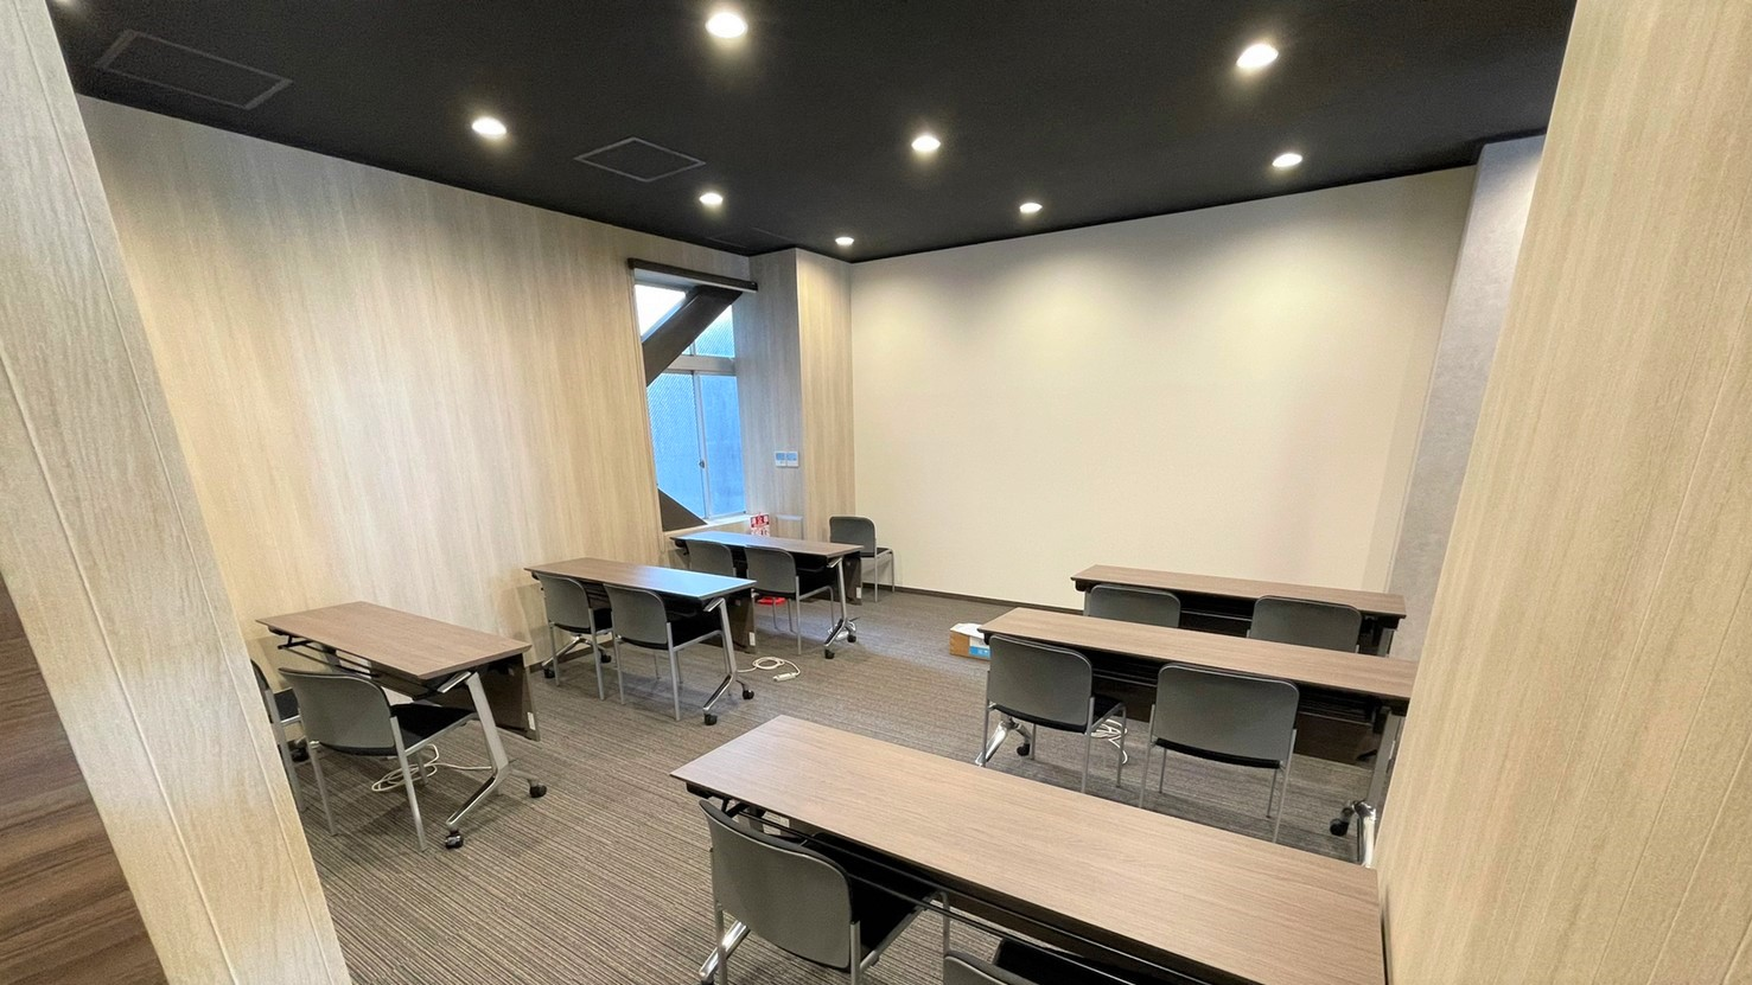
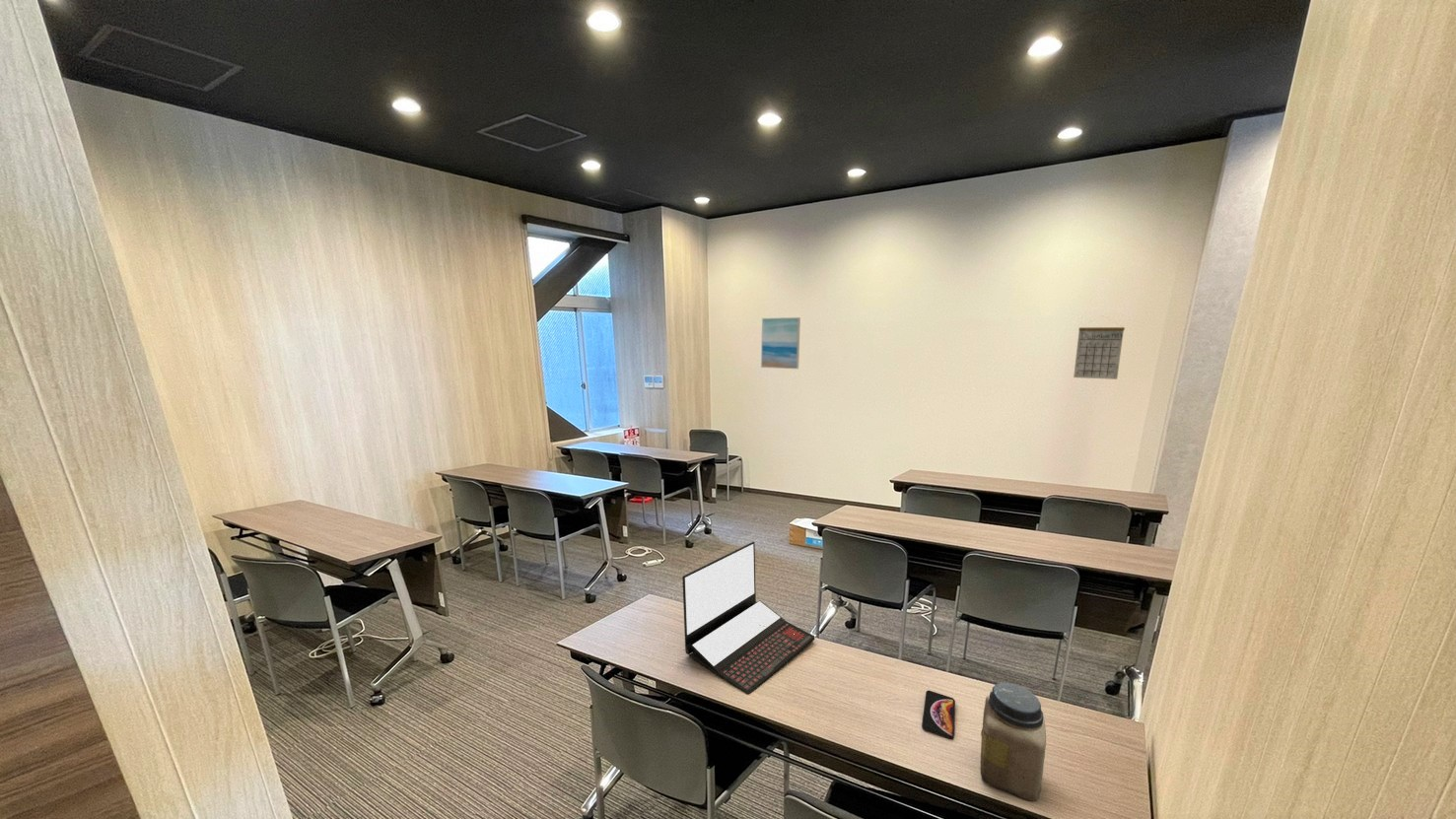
+ jar (1011, 735)
+ laptop (751, 609)
+ wall art (780, 343)
+ calendar (1098, 347)
+ smartphone (938, 713)
